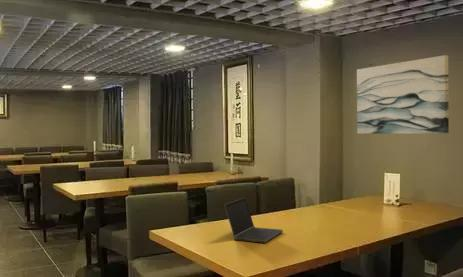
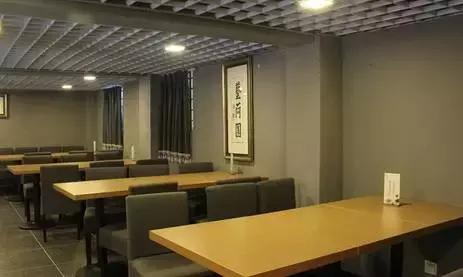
- laptop computer (251, 218)
- wall art (398, 98)
